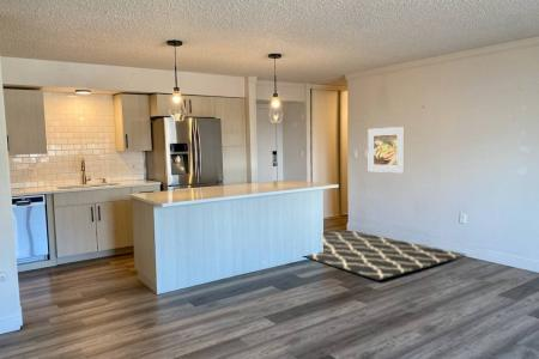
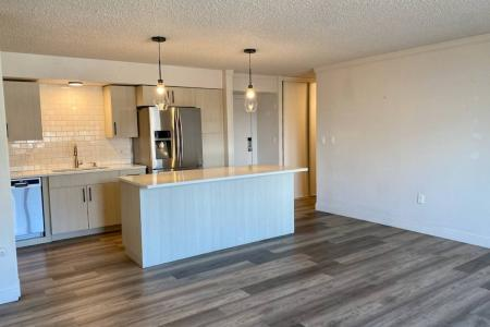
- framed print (384, 150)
- rug (351, 247)
